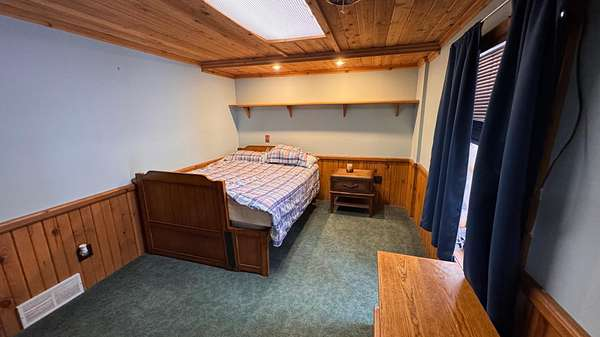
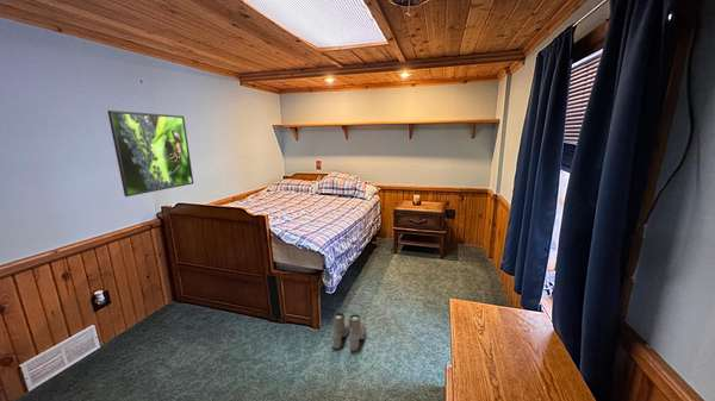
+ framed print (156, 152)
+ boots (349, 326)
